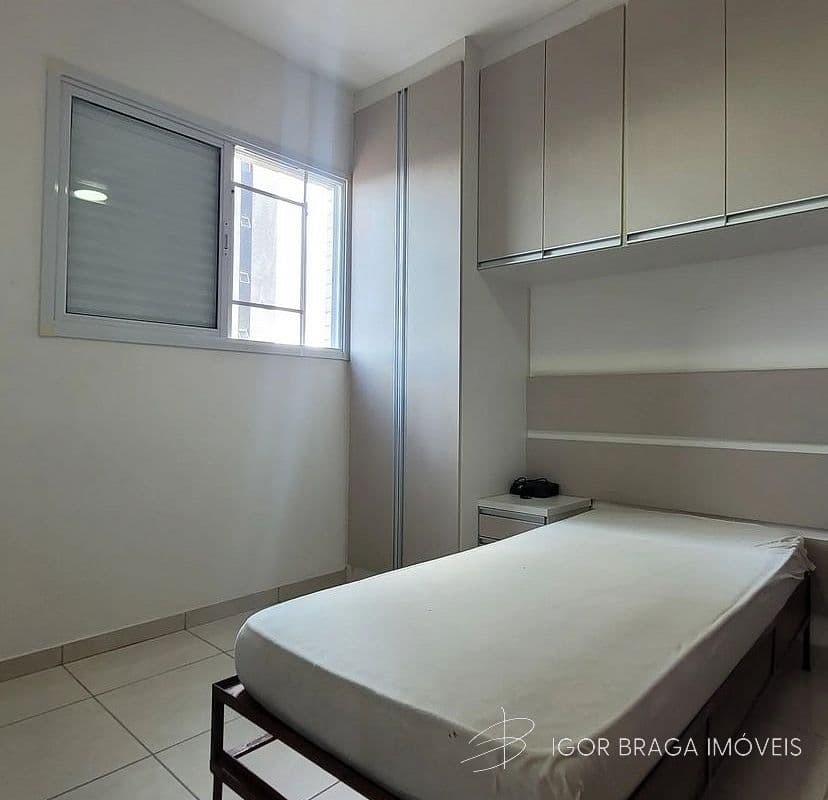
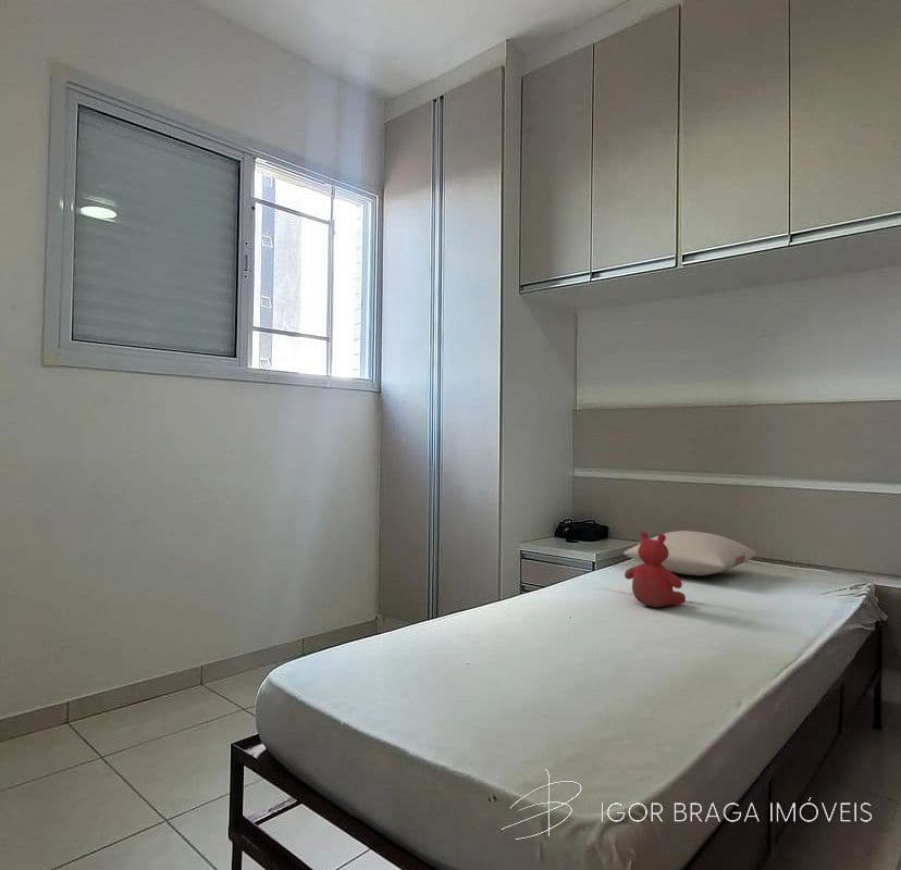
+ pillow (689, 552)
+ stuffed bear (657, 568)
